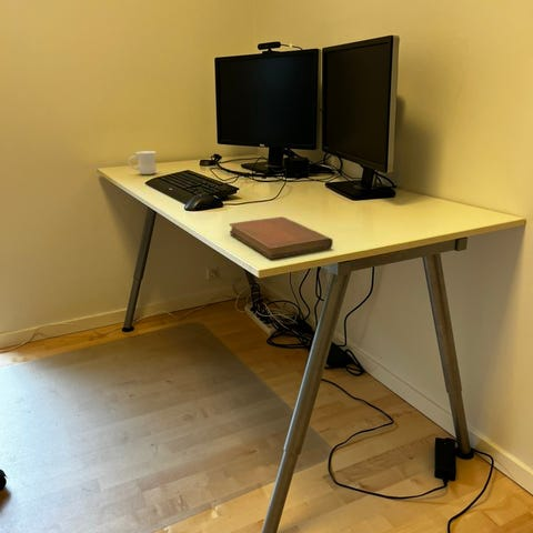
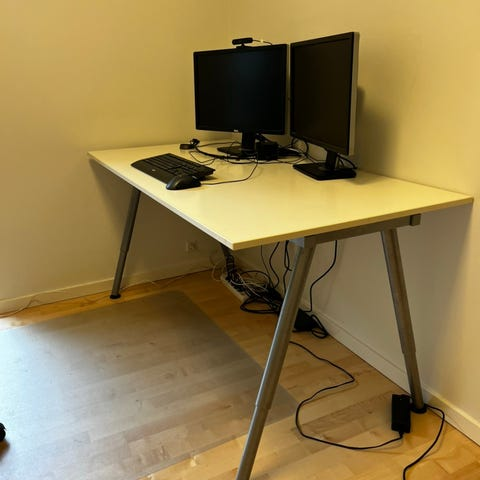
- notebook (278, 234)
- mug (142, 163)
